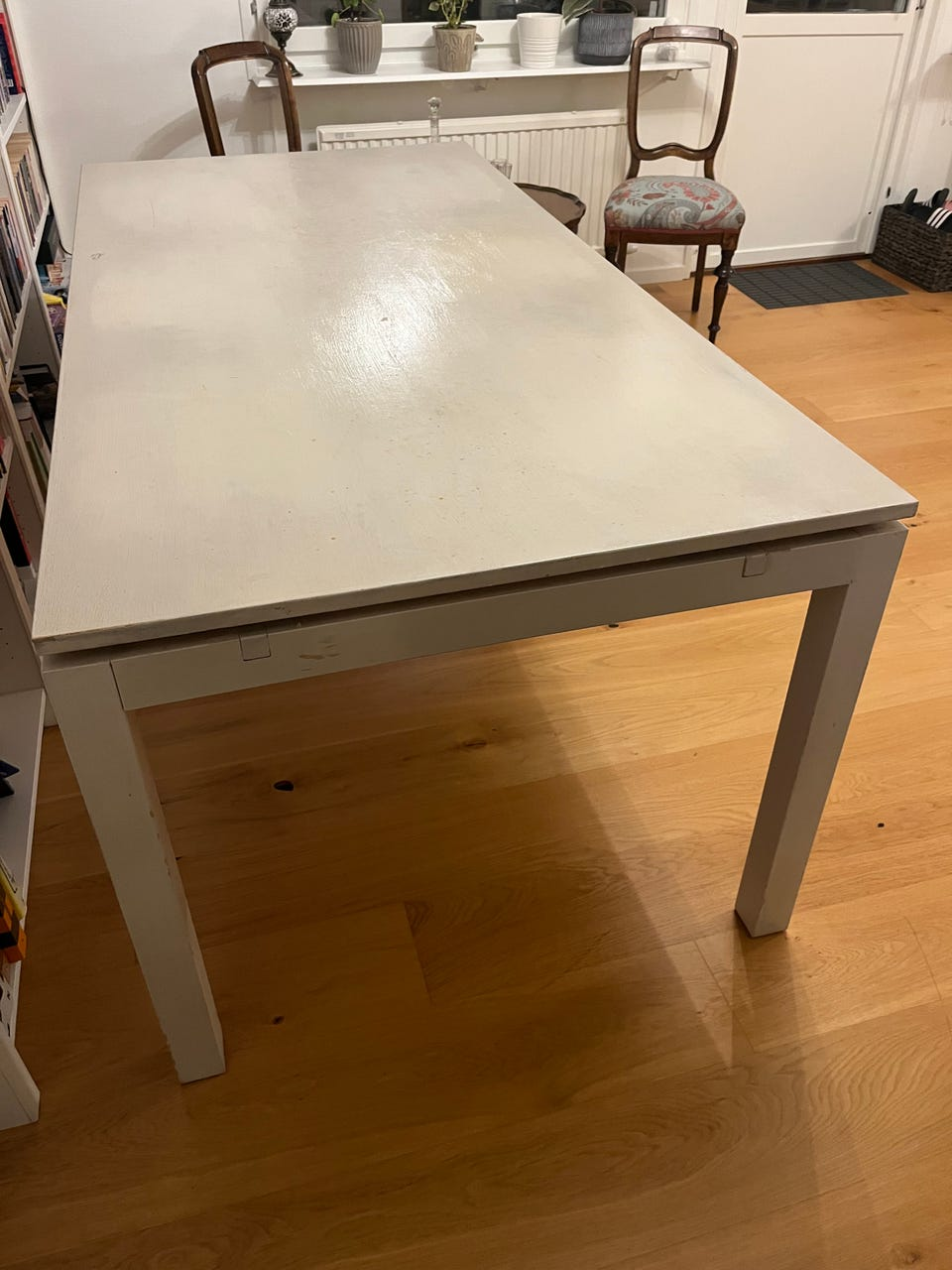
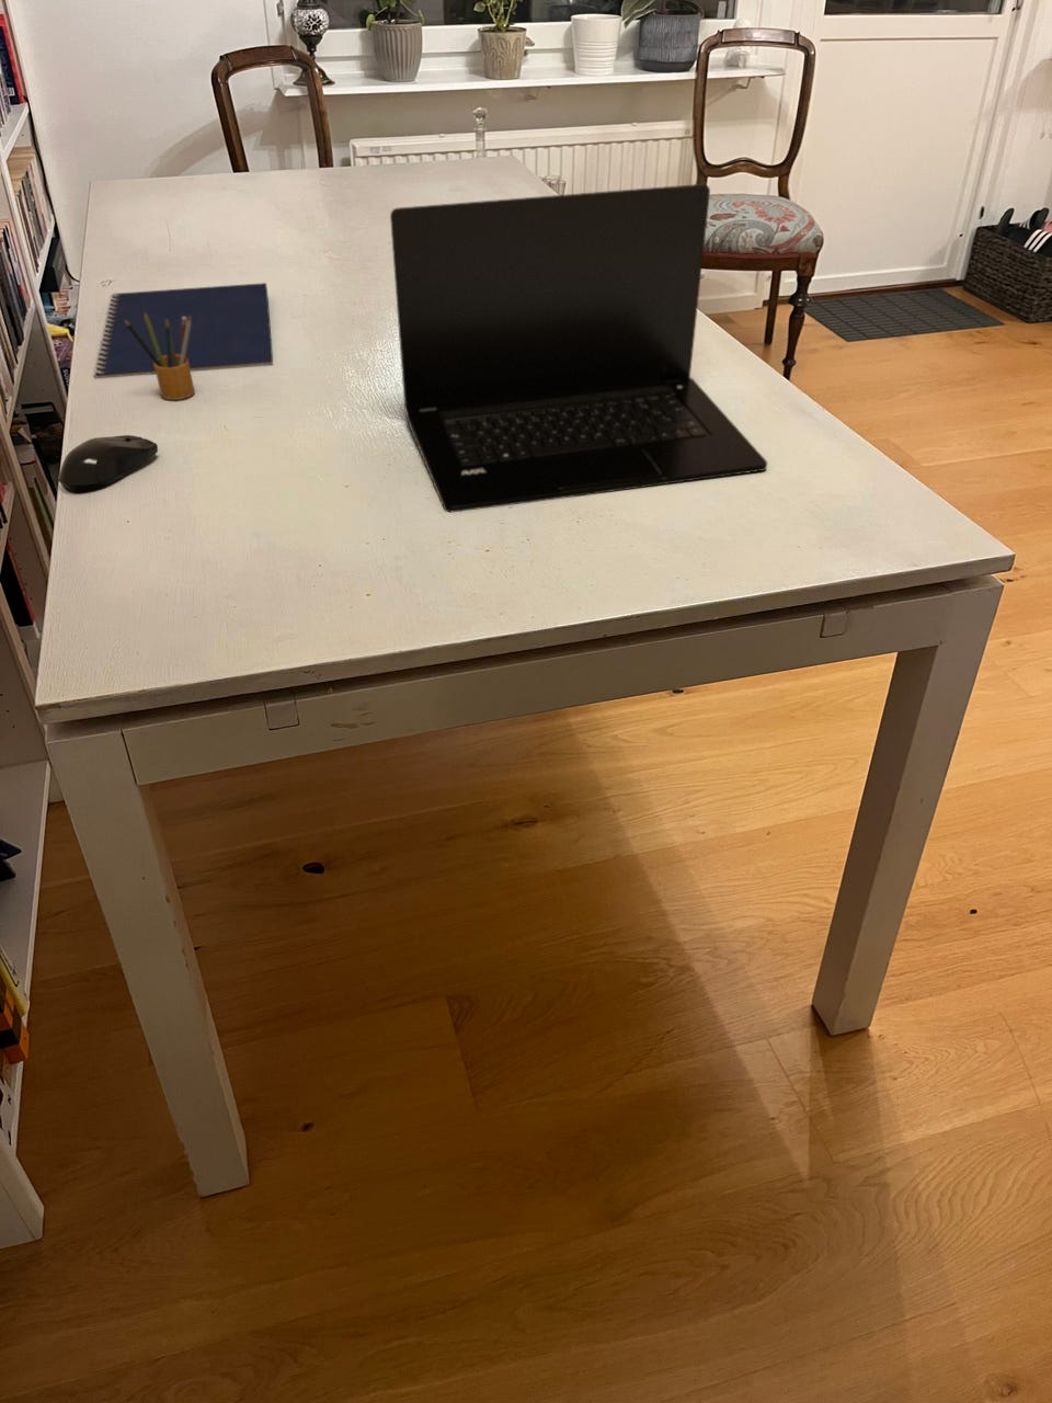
+ computer mouse (106, 454)
+ notepad (190, 329)
+ pencil box (167, 352)
+ laptop (583, 344)
